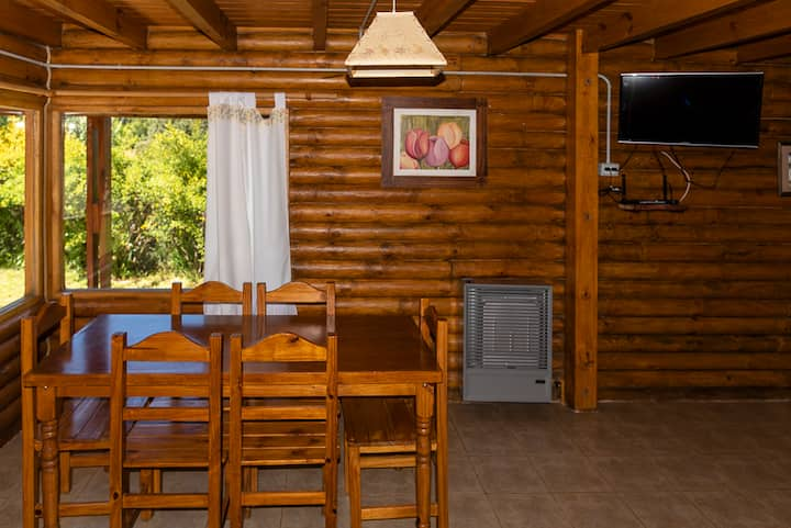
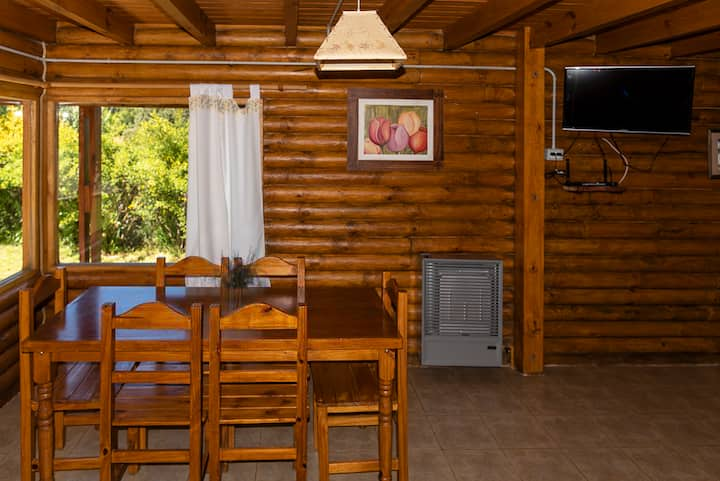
+ plant (235, 272)
